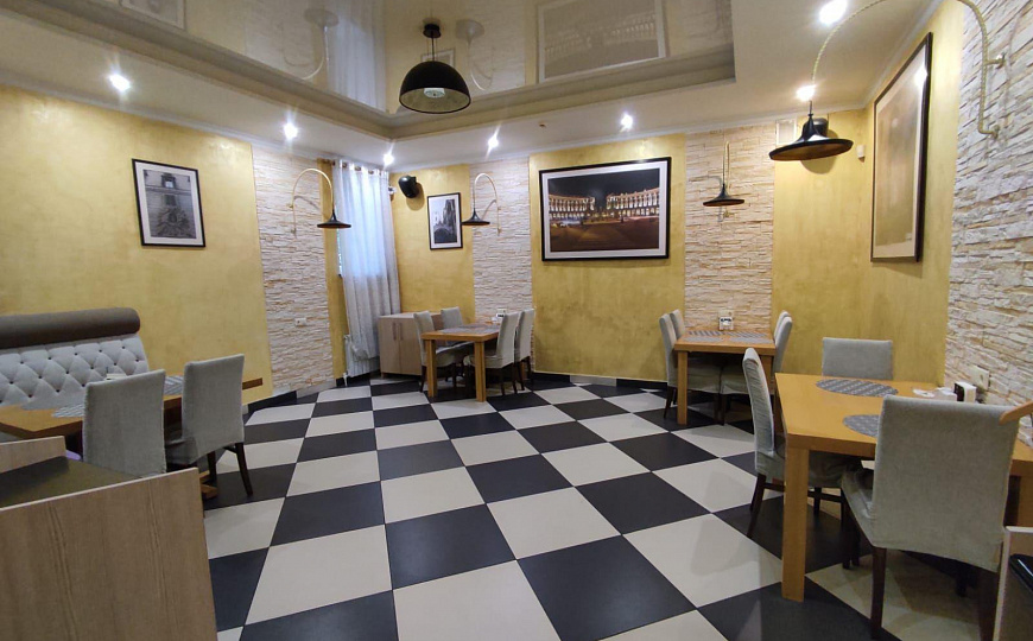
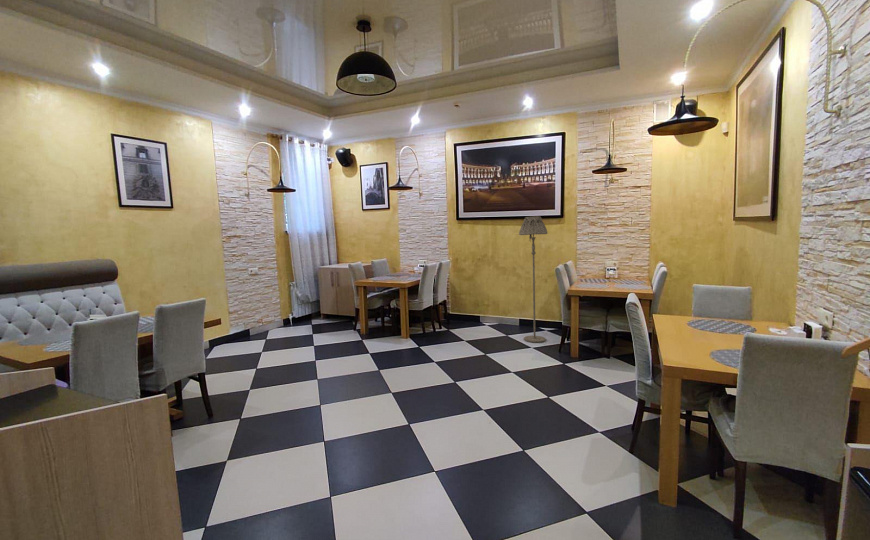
+ floor lamp (533, 278)
